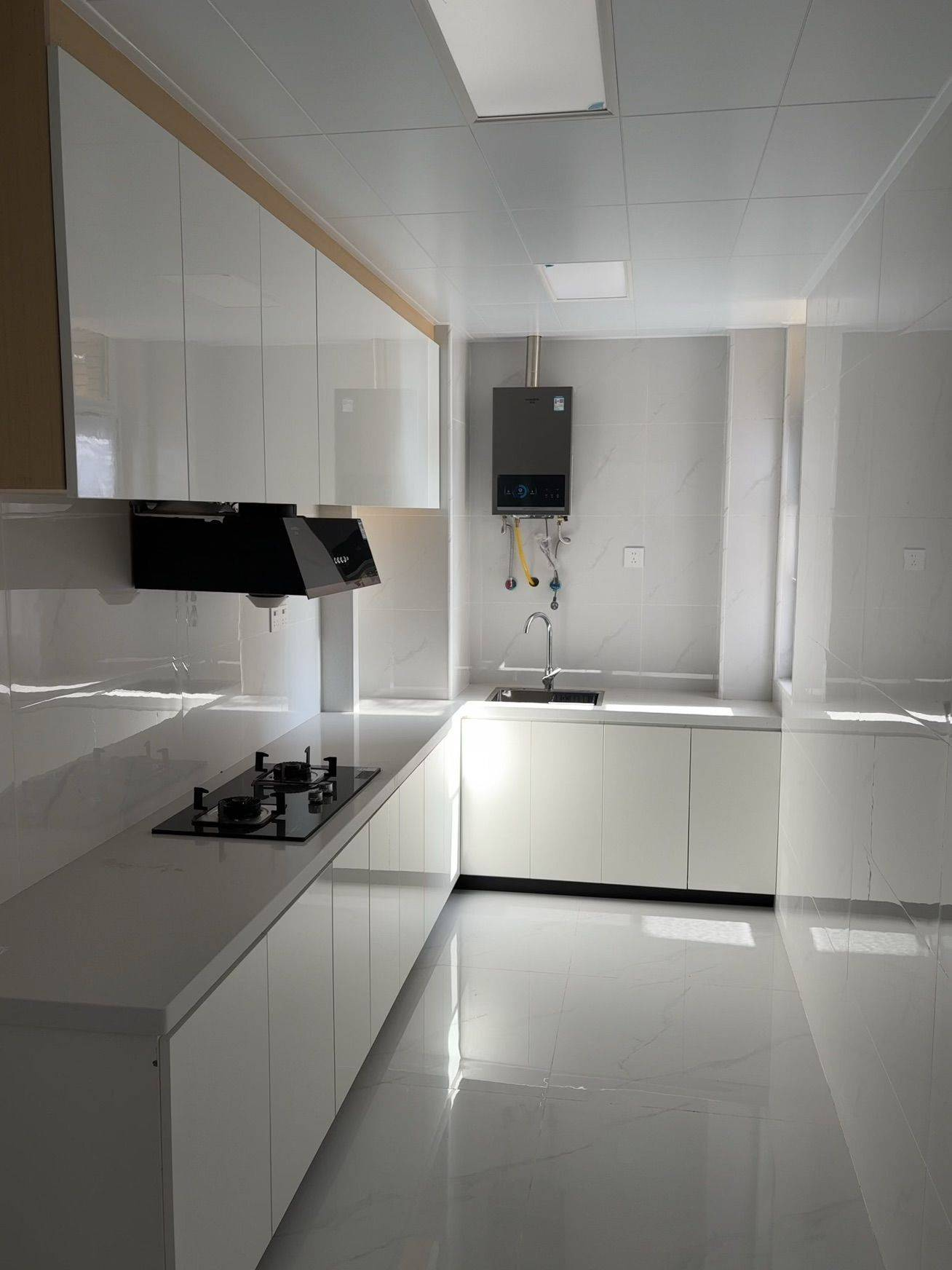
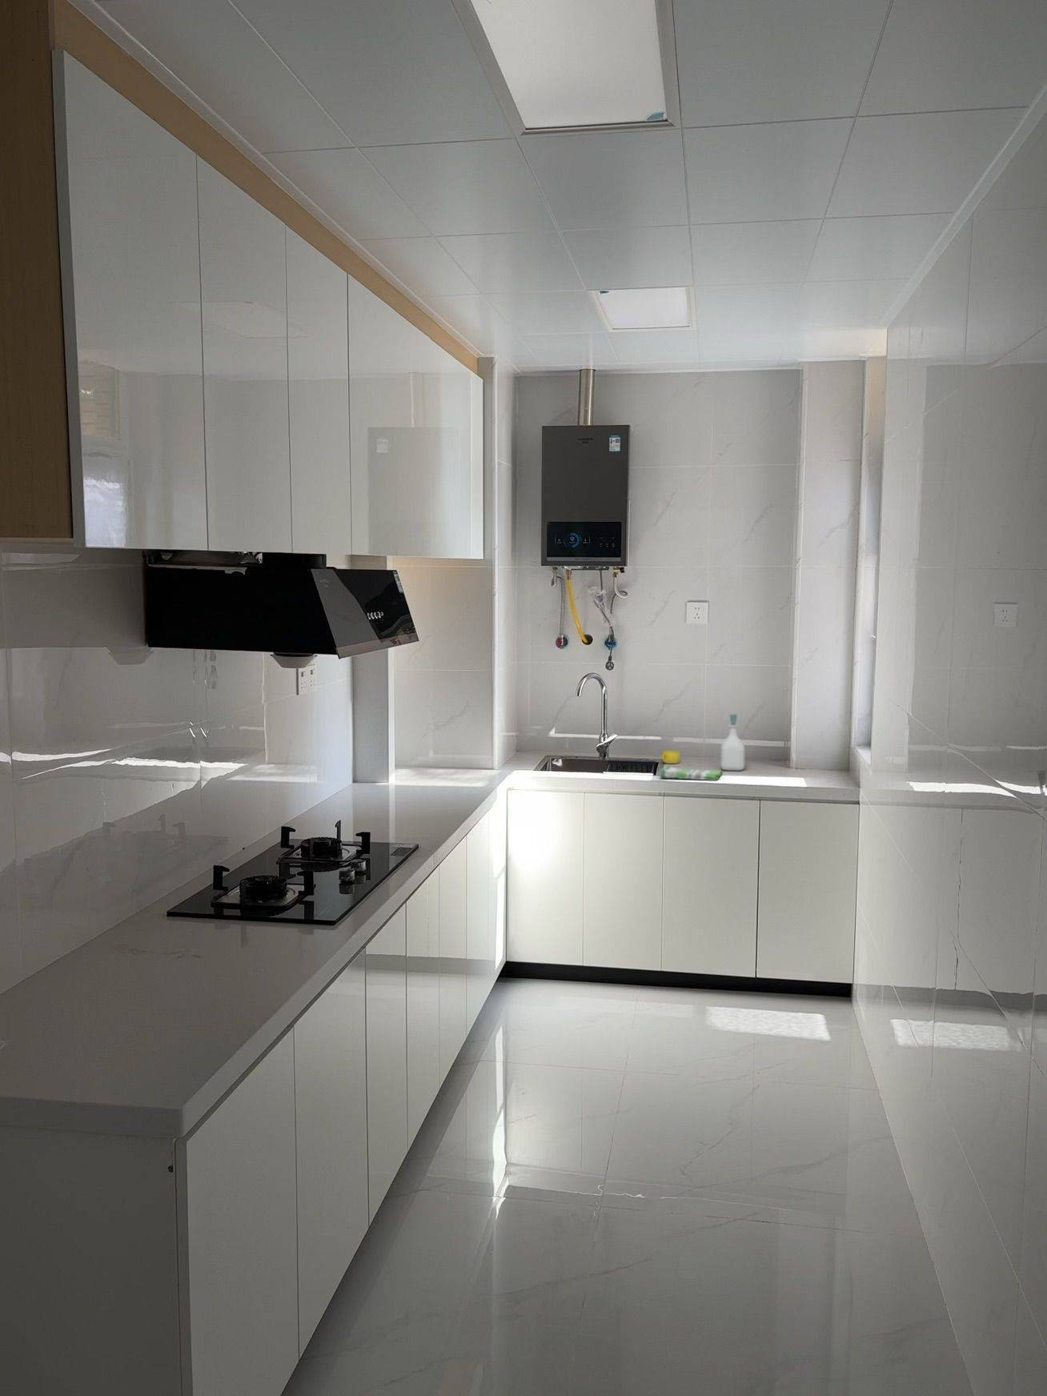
+ dish towel (691, 772)
+ cup (669, 757)
+ soap bottle (732, 741)
